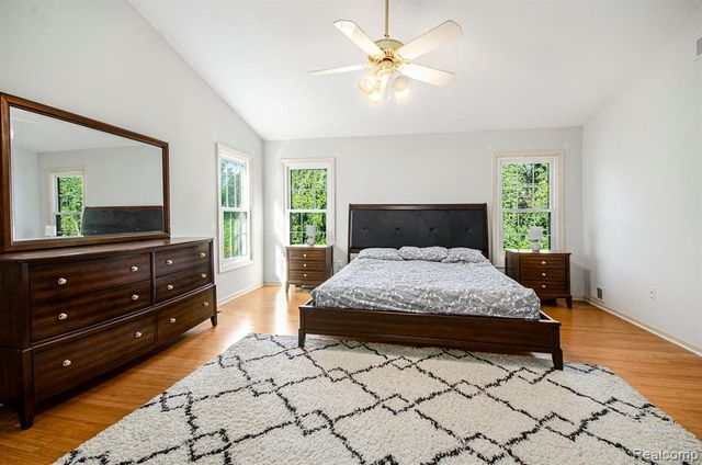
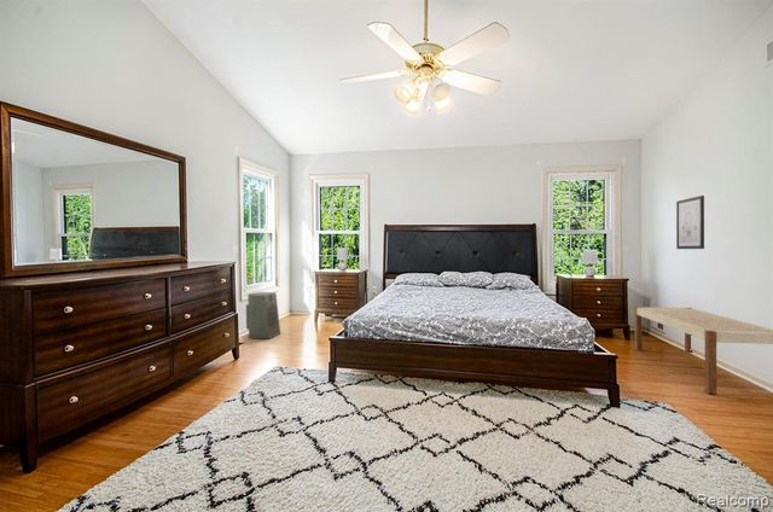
+ wall art (688, 223)
+ bench (701, 338)
+ fan (261, 314)
